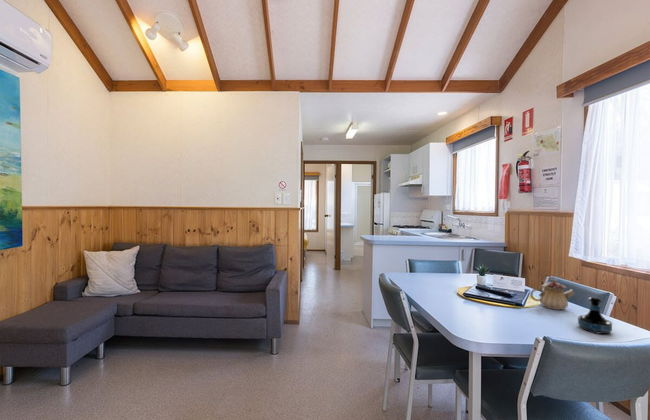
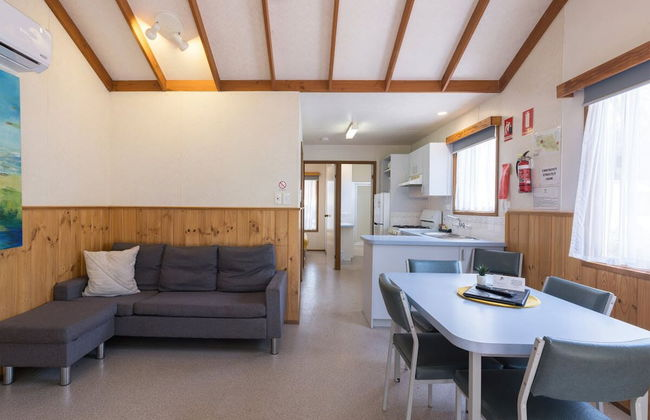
- teapot (551, 292)
- tequila bottle (594, 313)
